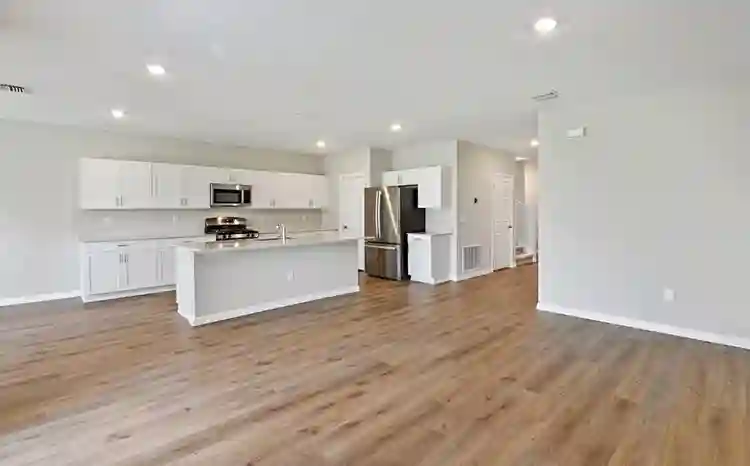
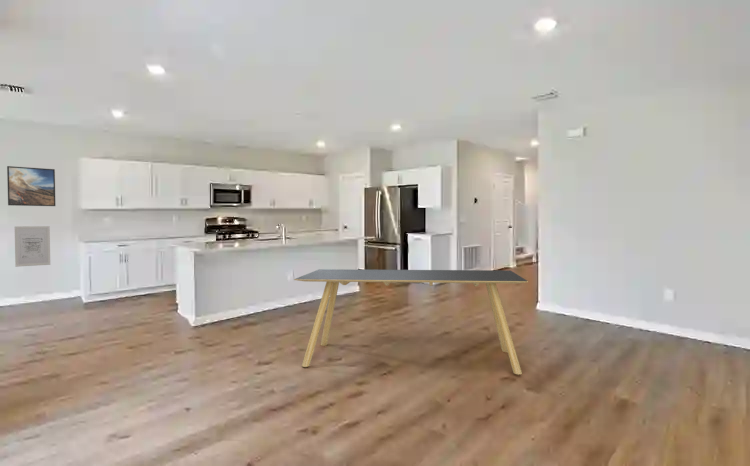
+ dining table (412, 282)
+ wall art (32, 246)
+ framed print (32, 186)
